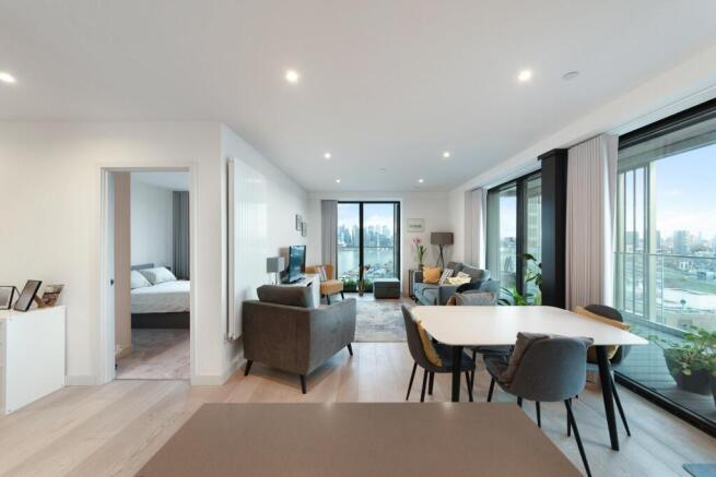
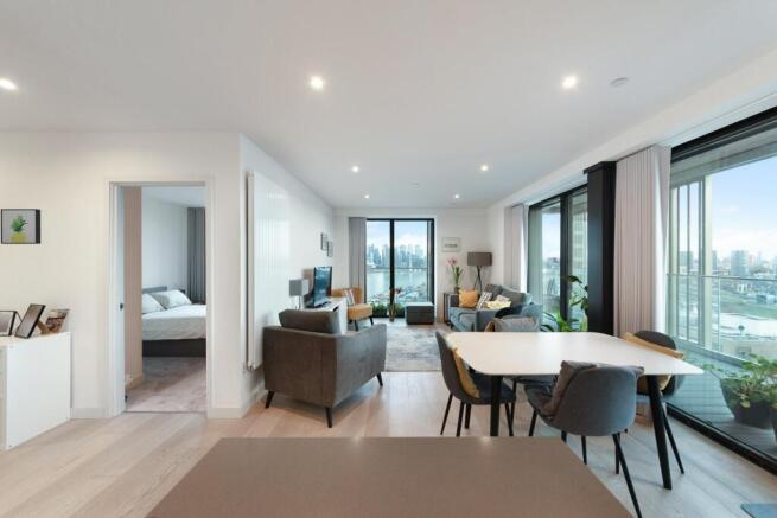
+ wall art (20, 226)
